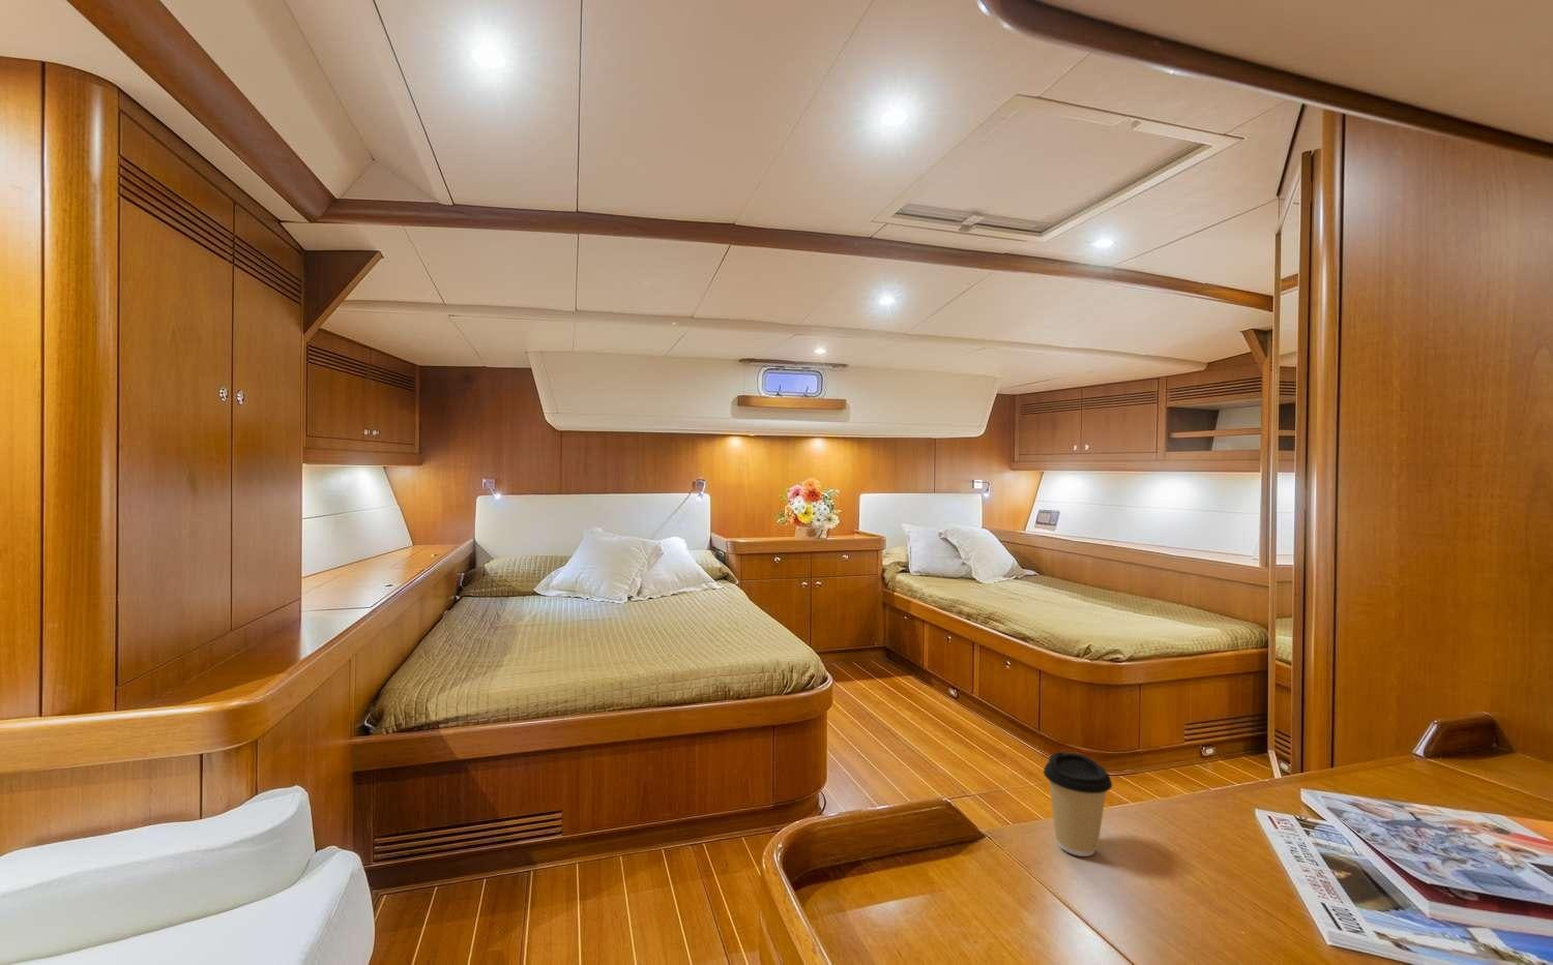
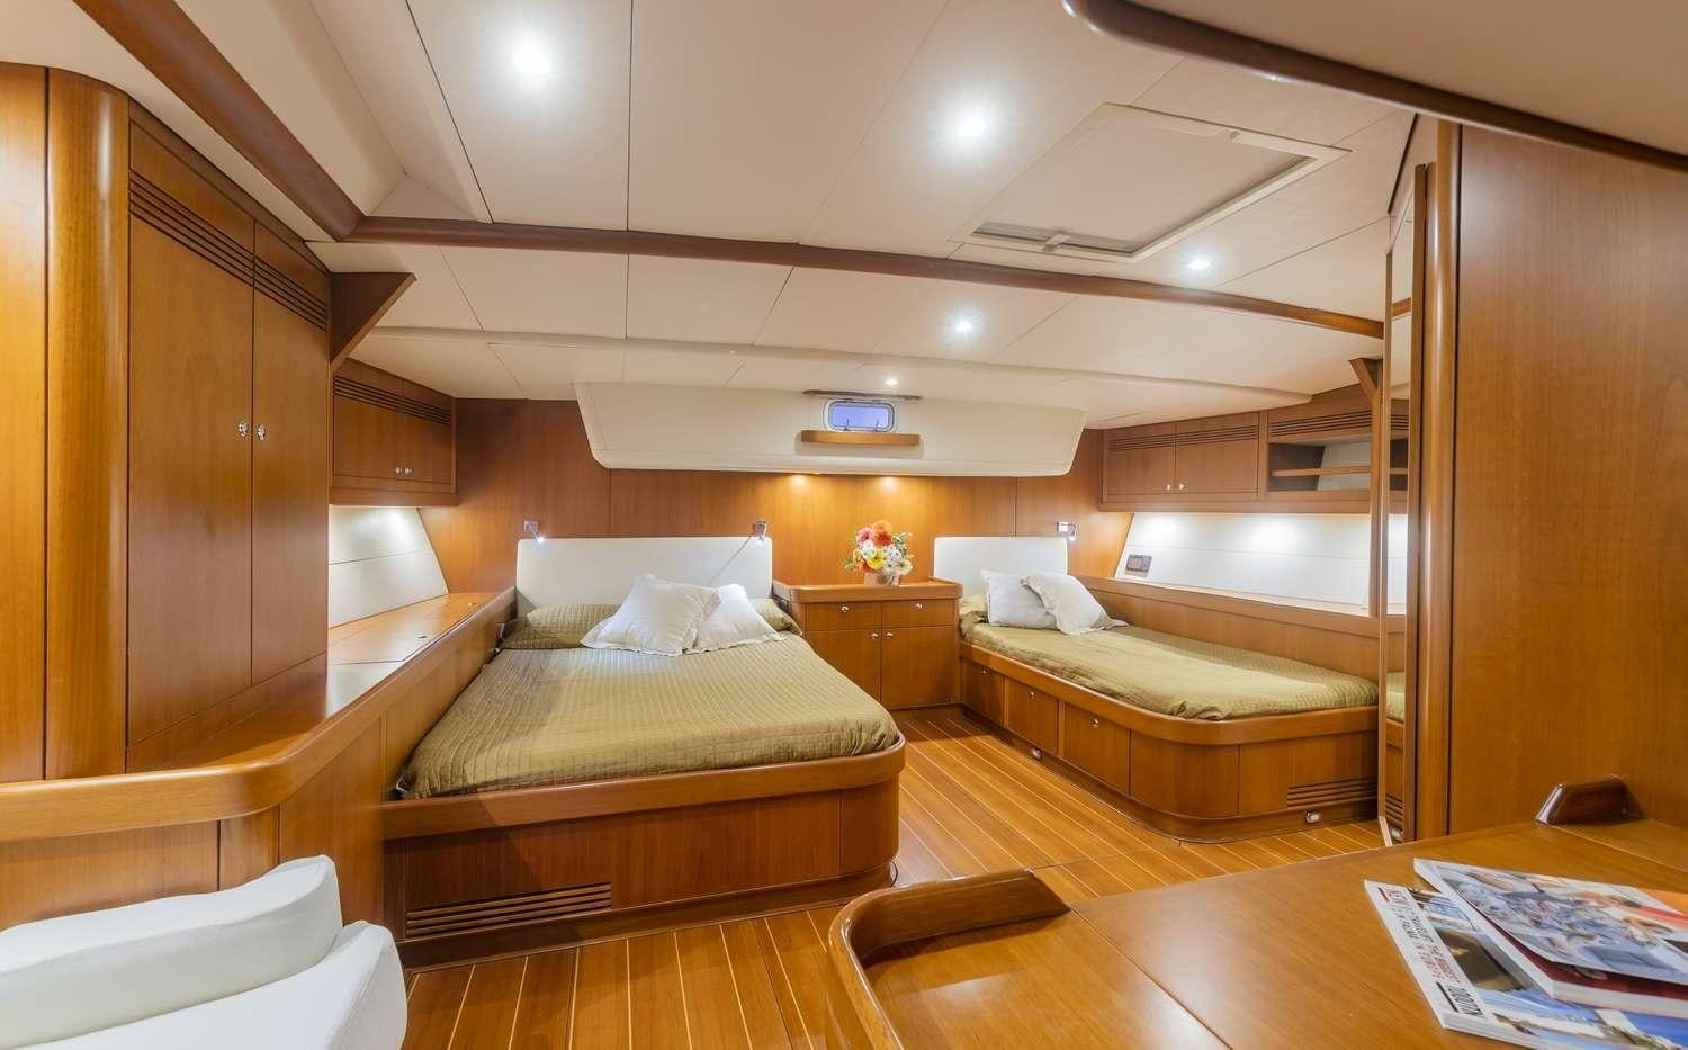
- coffee cup (1076, 805)
